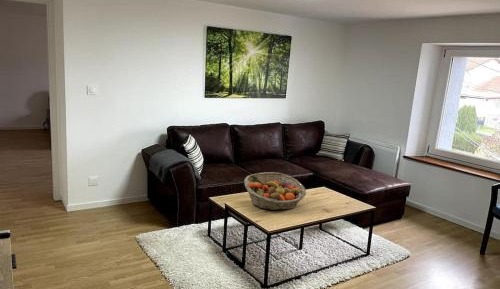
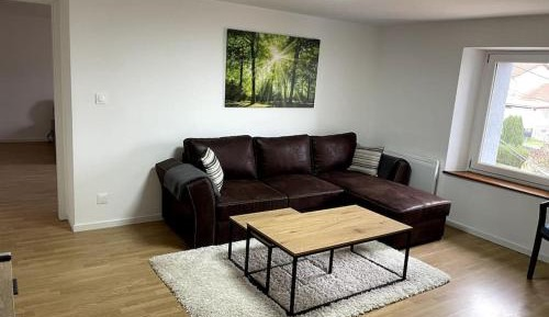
- fruit basket (274, 190)
